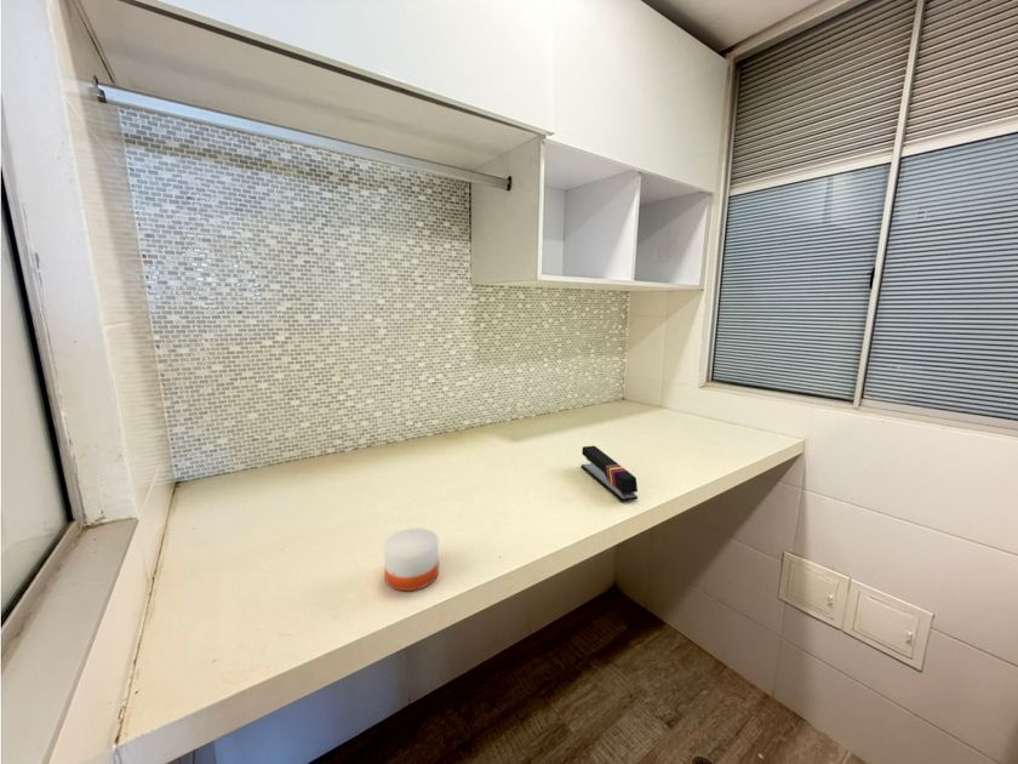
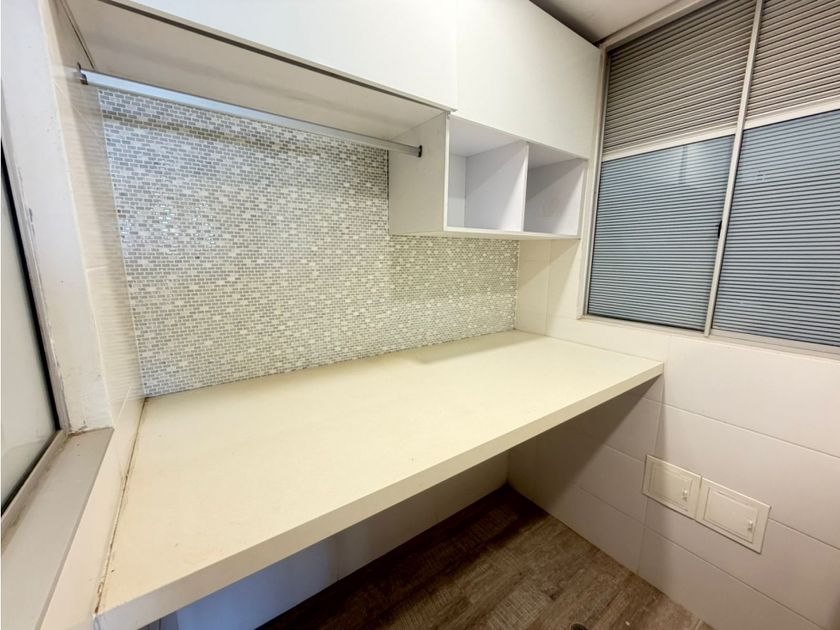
- candle (411, 540)
- stapler (606, 469)
